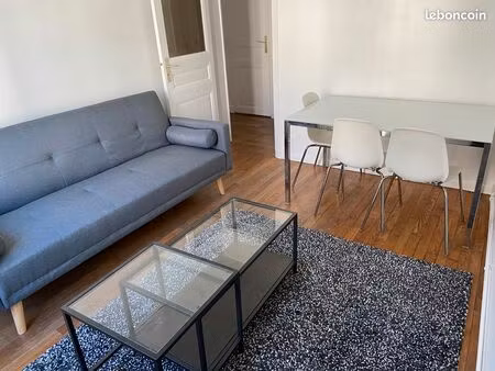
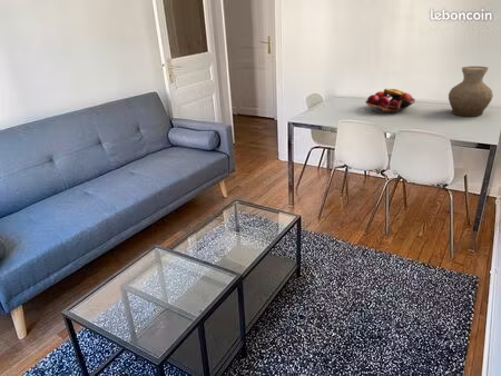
+ fruit basket (390, 100)
+ vase (470, 90)
